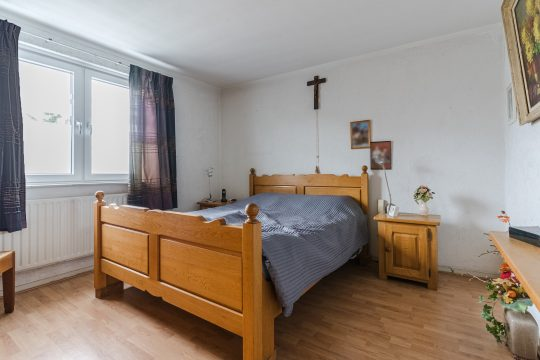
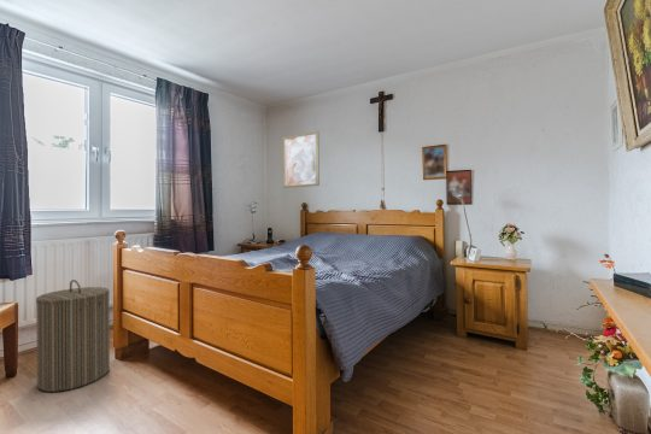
+ laundry hamper (75, 328)
+ wall art (299, 160)
